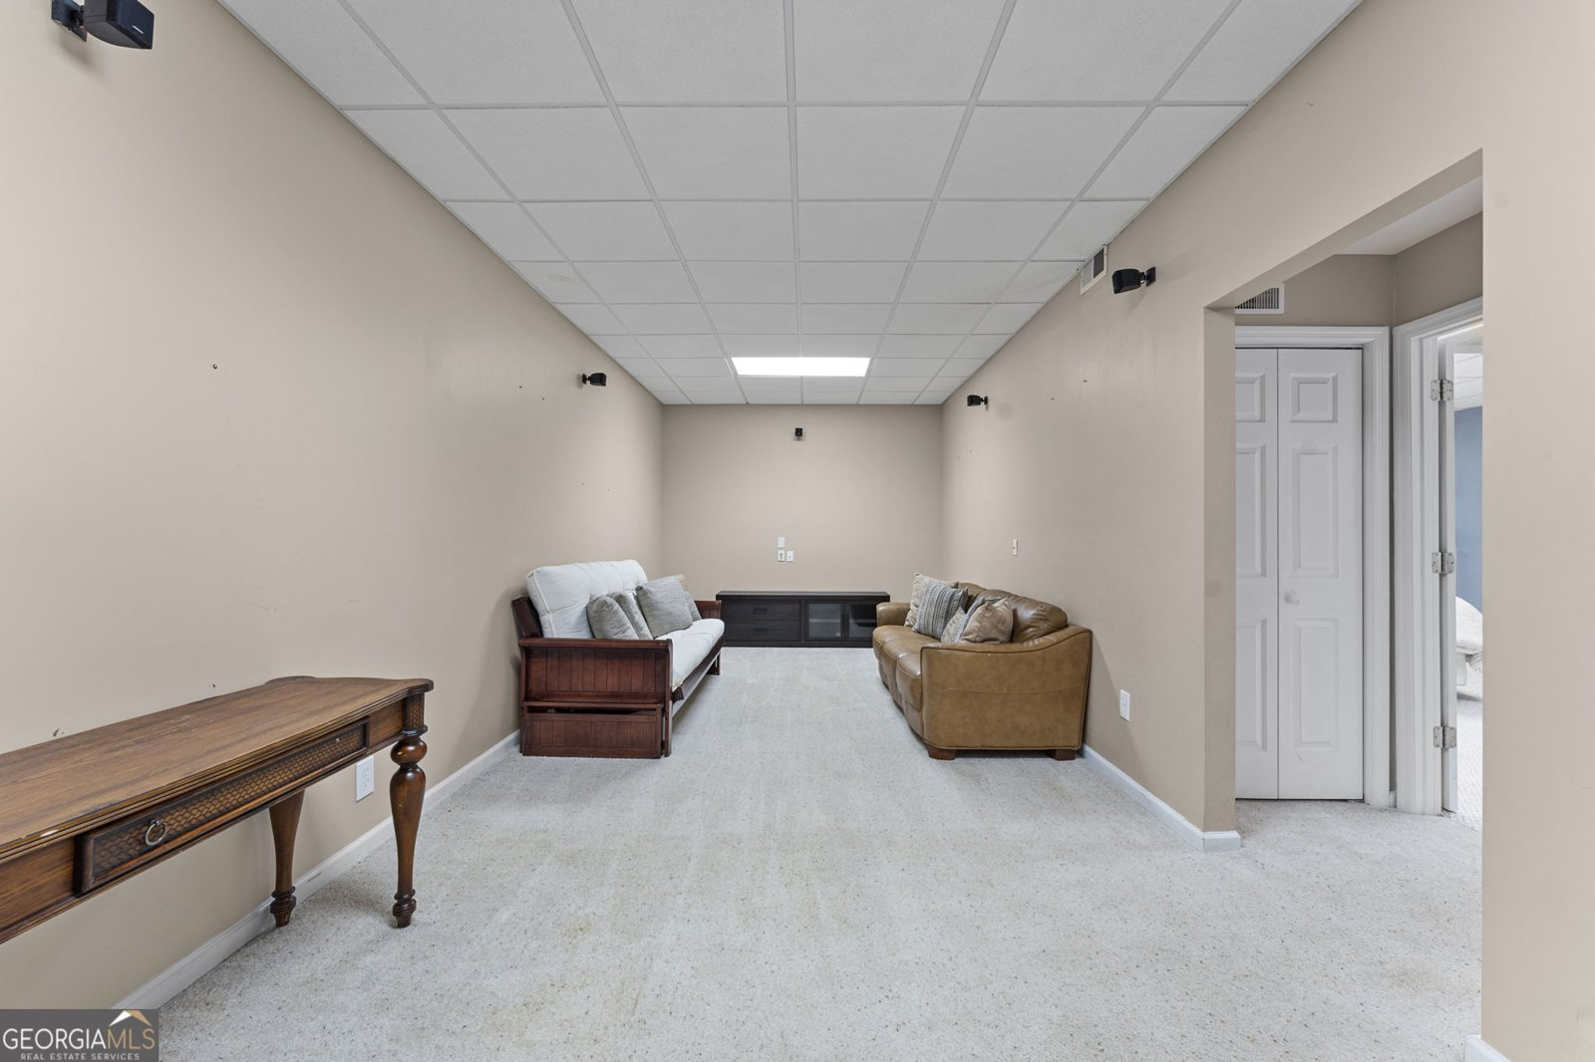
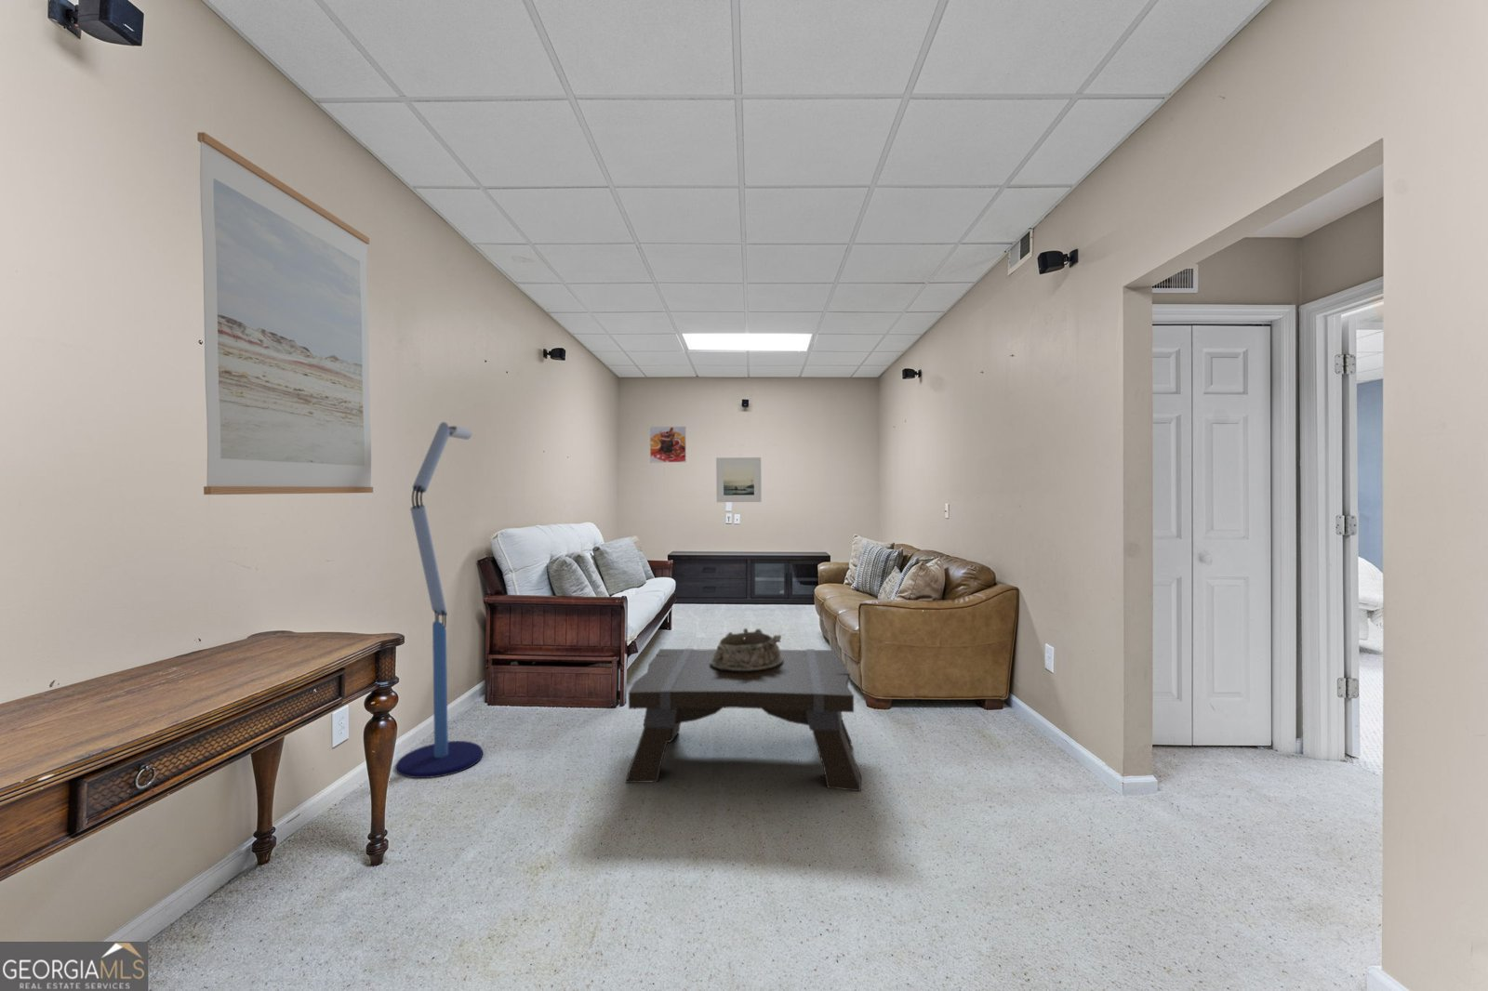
+ wall art (301, 344)
+ coffee table (745, 708)
+ floor lamp (441, 590)
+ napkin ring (748, 648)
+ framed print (668, 445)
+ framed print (738, 480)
